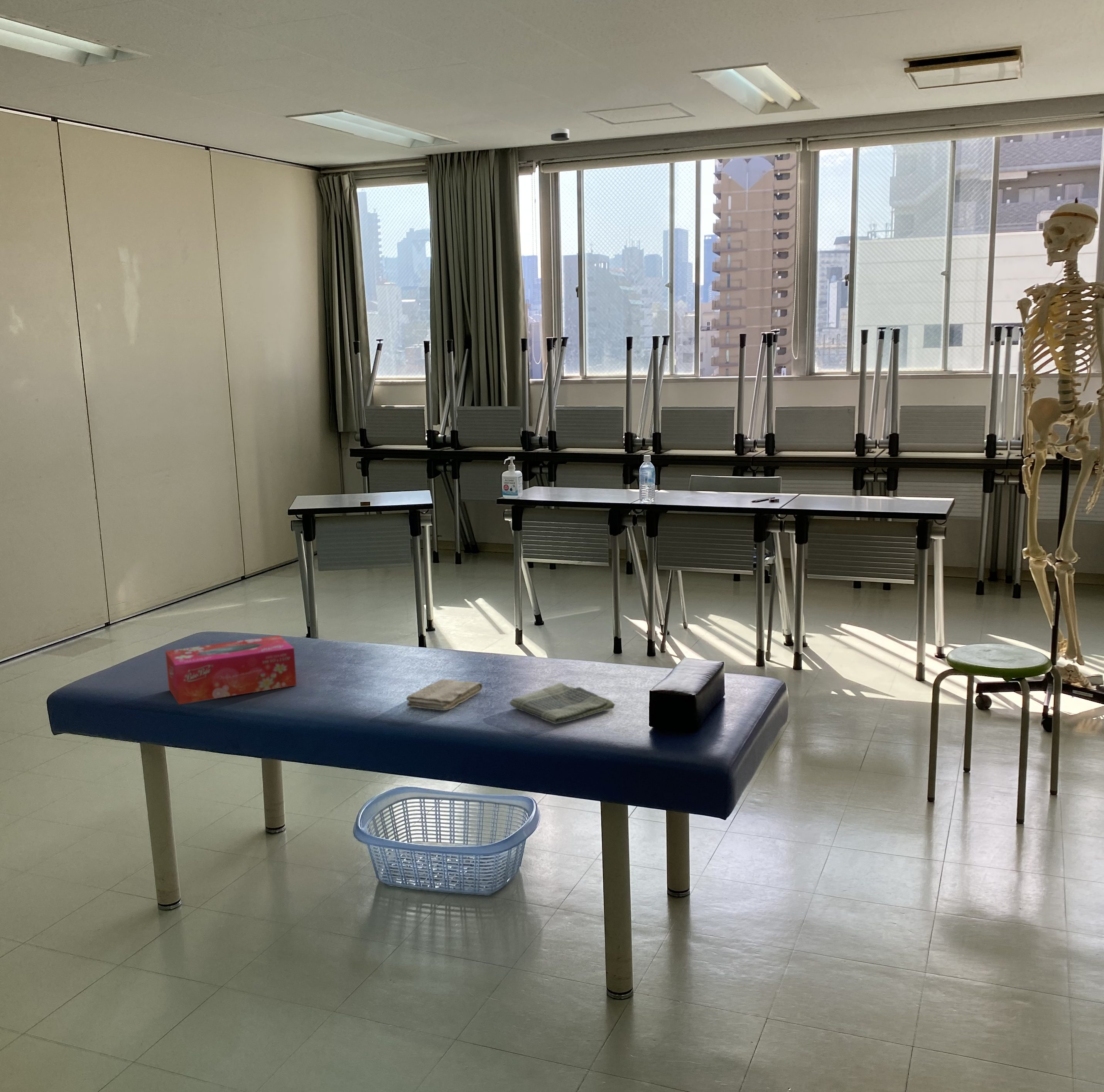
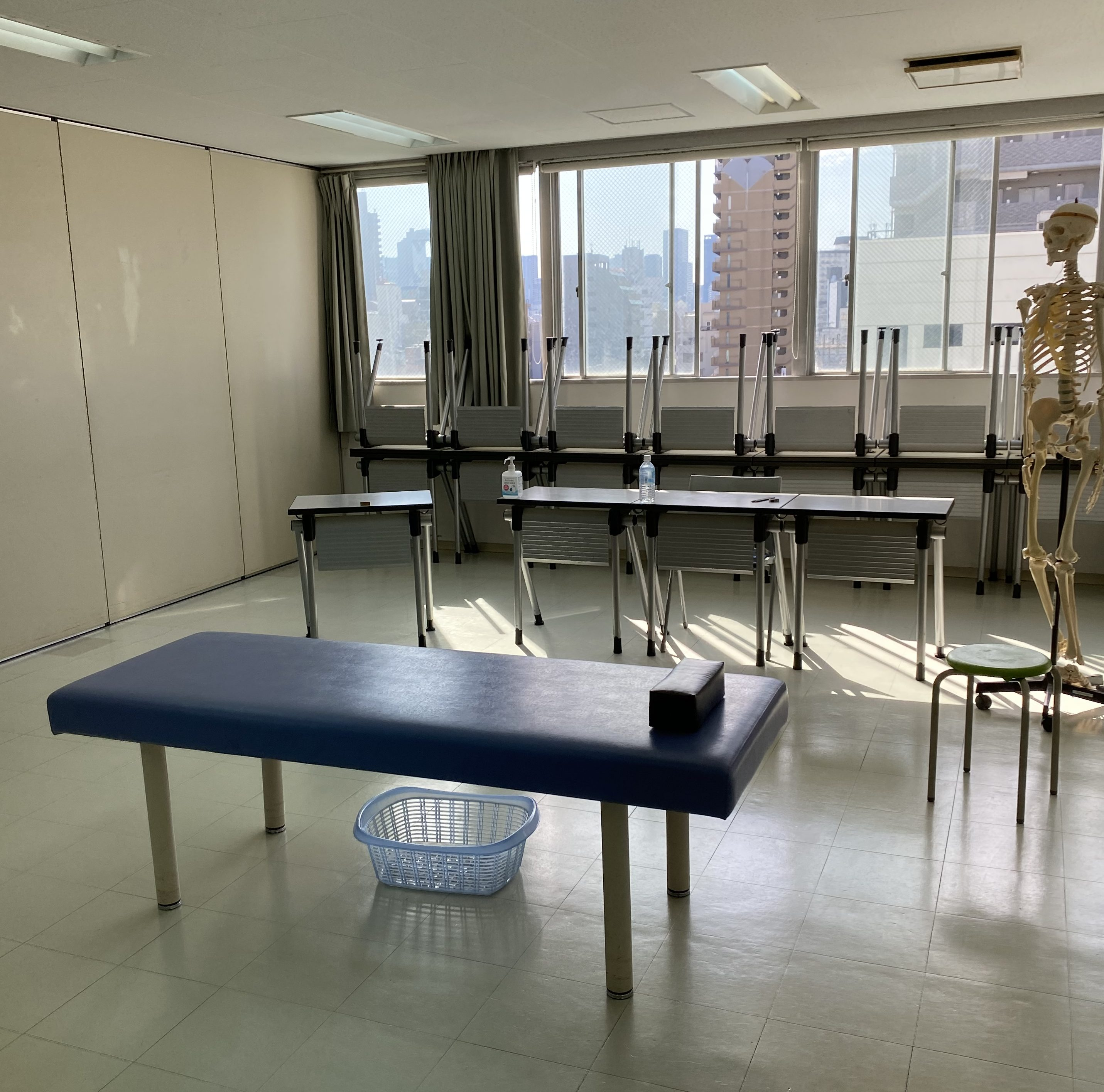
- dish towel (563, 702)
- tissue box (231, 668)
- smoke detector (560, 135)
- washcloth (444, 693)
